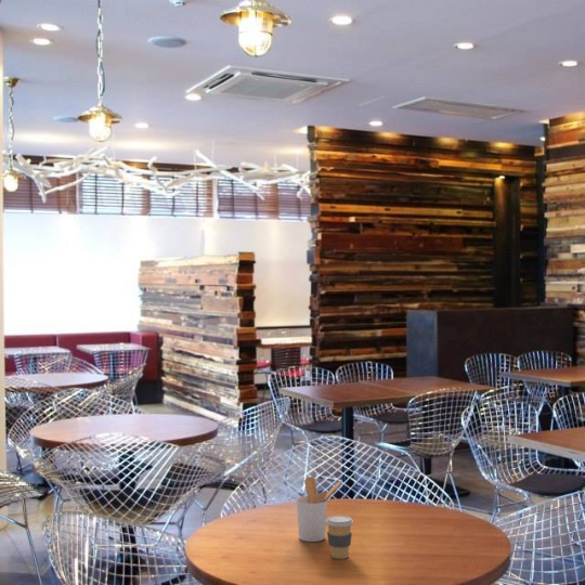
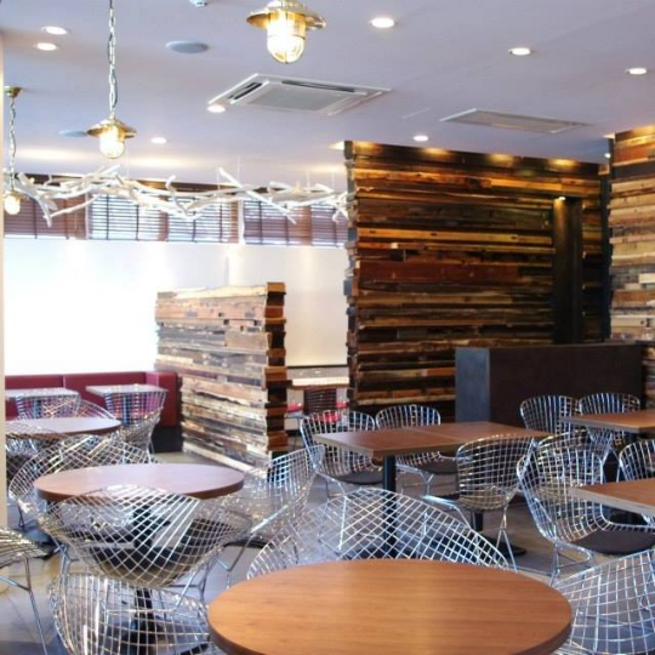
- utensil holder (320, 508)
- coffee cup (339, 536)
